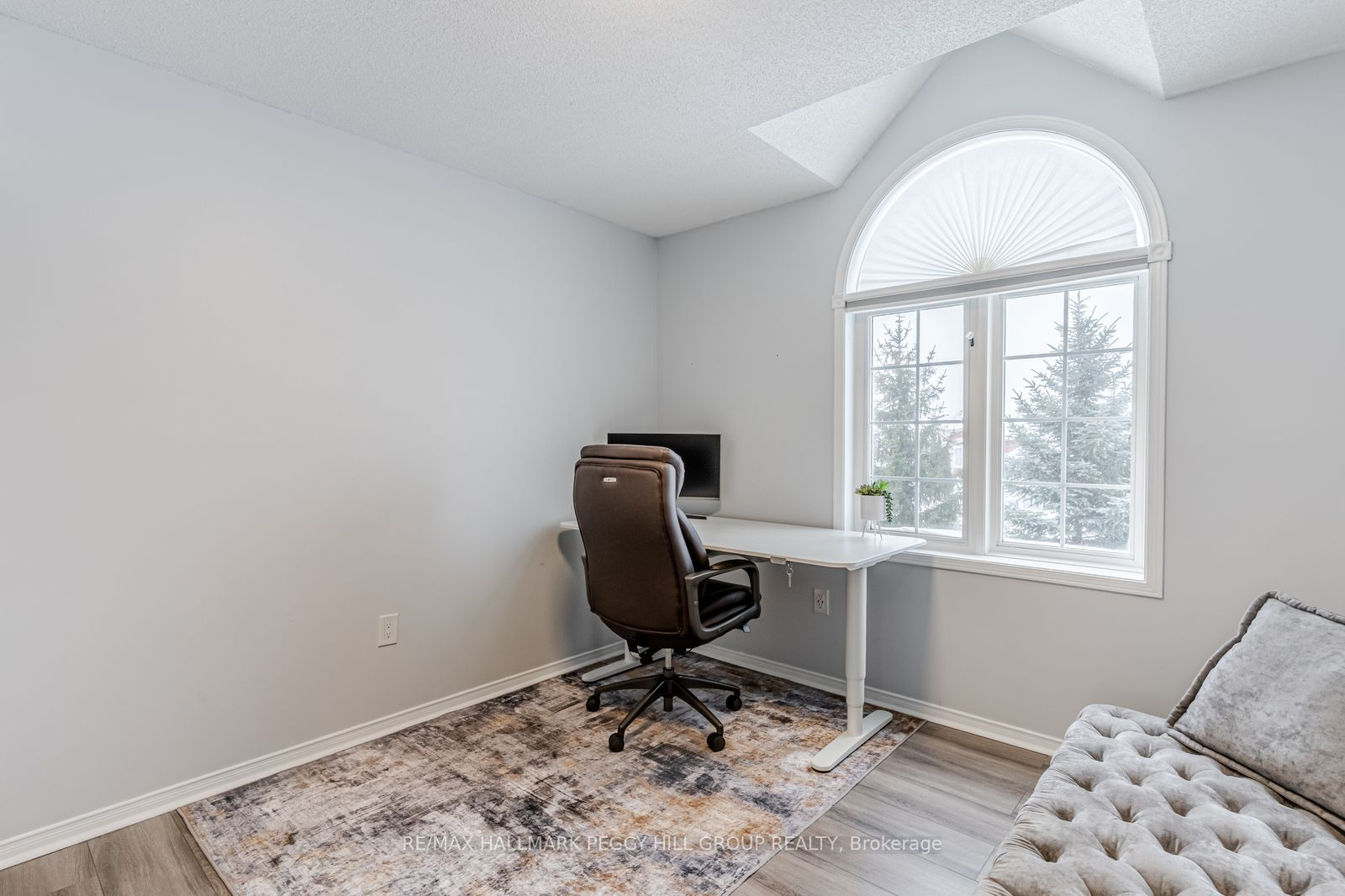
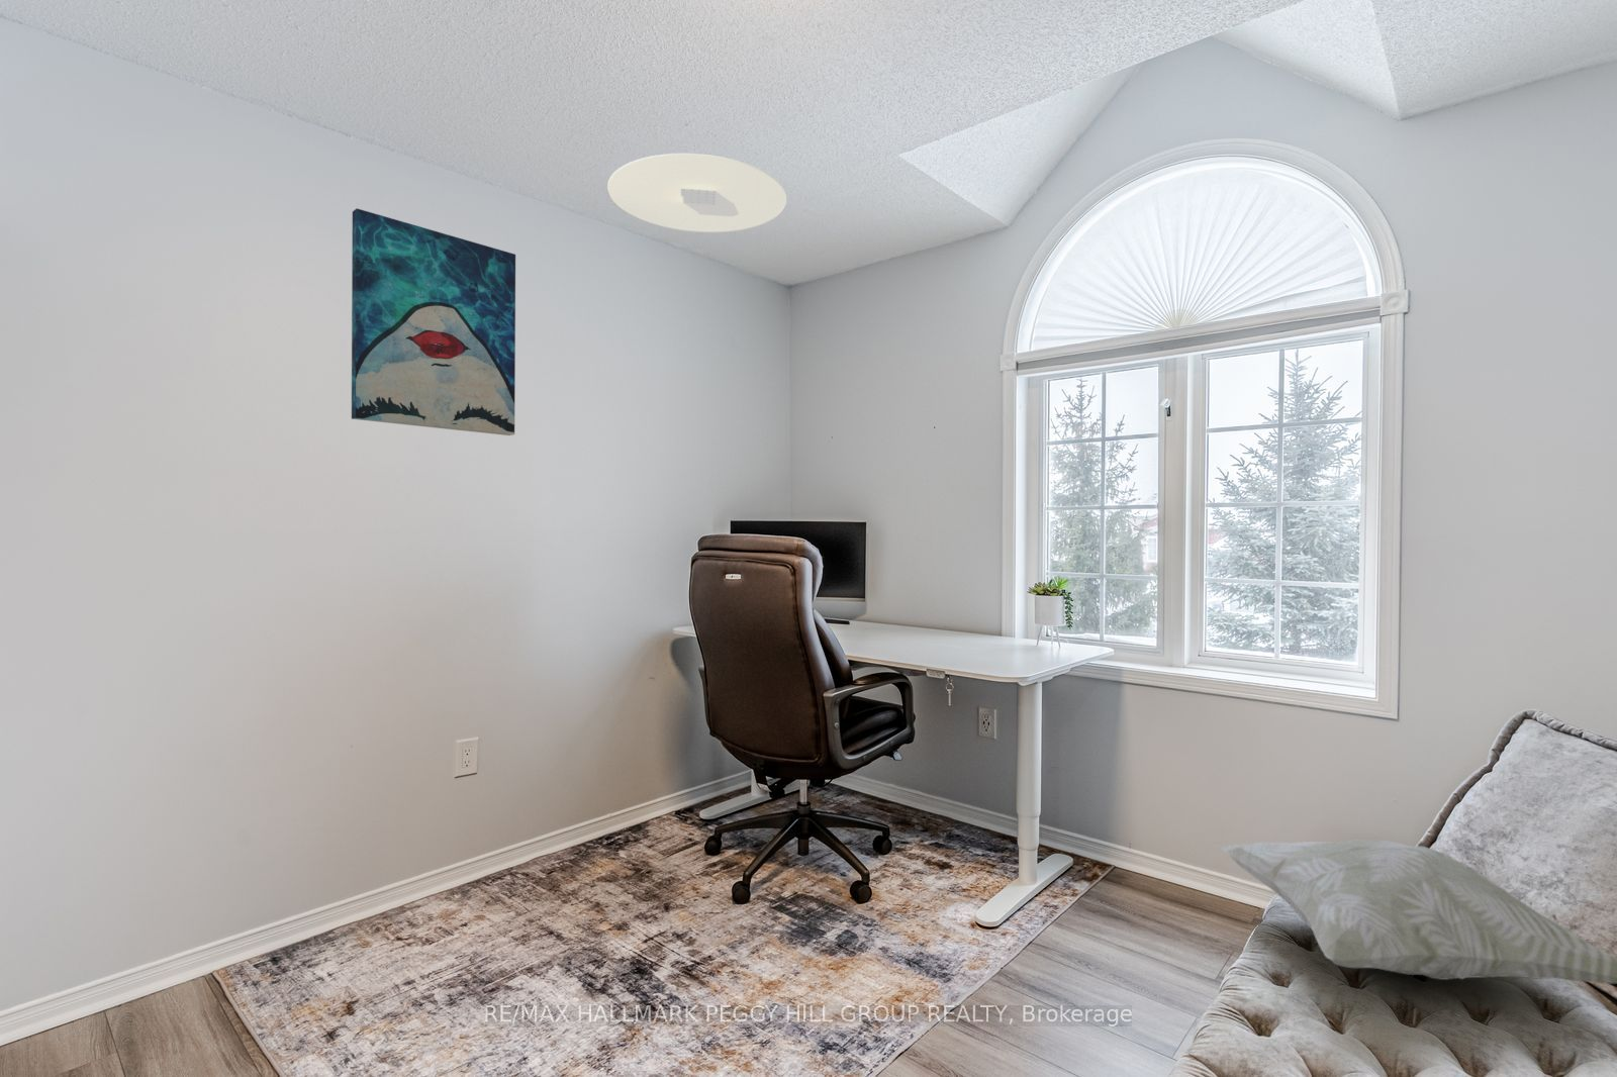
+ decorative pillow (1396, 903)
+ ceiling light (698, 188)
+ wall art (439, 331)
